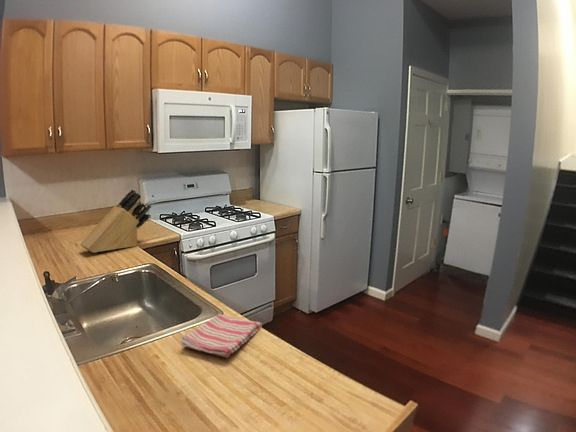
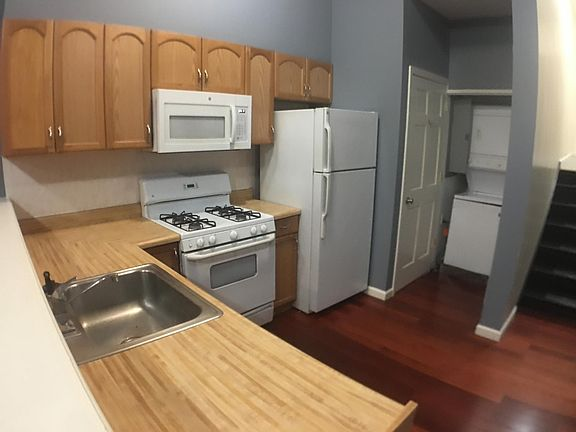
- knife block (117, 219)
- dish towel (223, 332)
